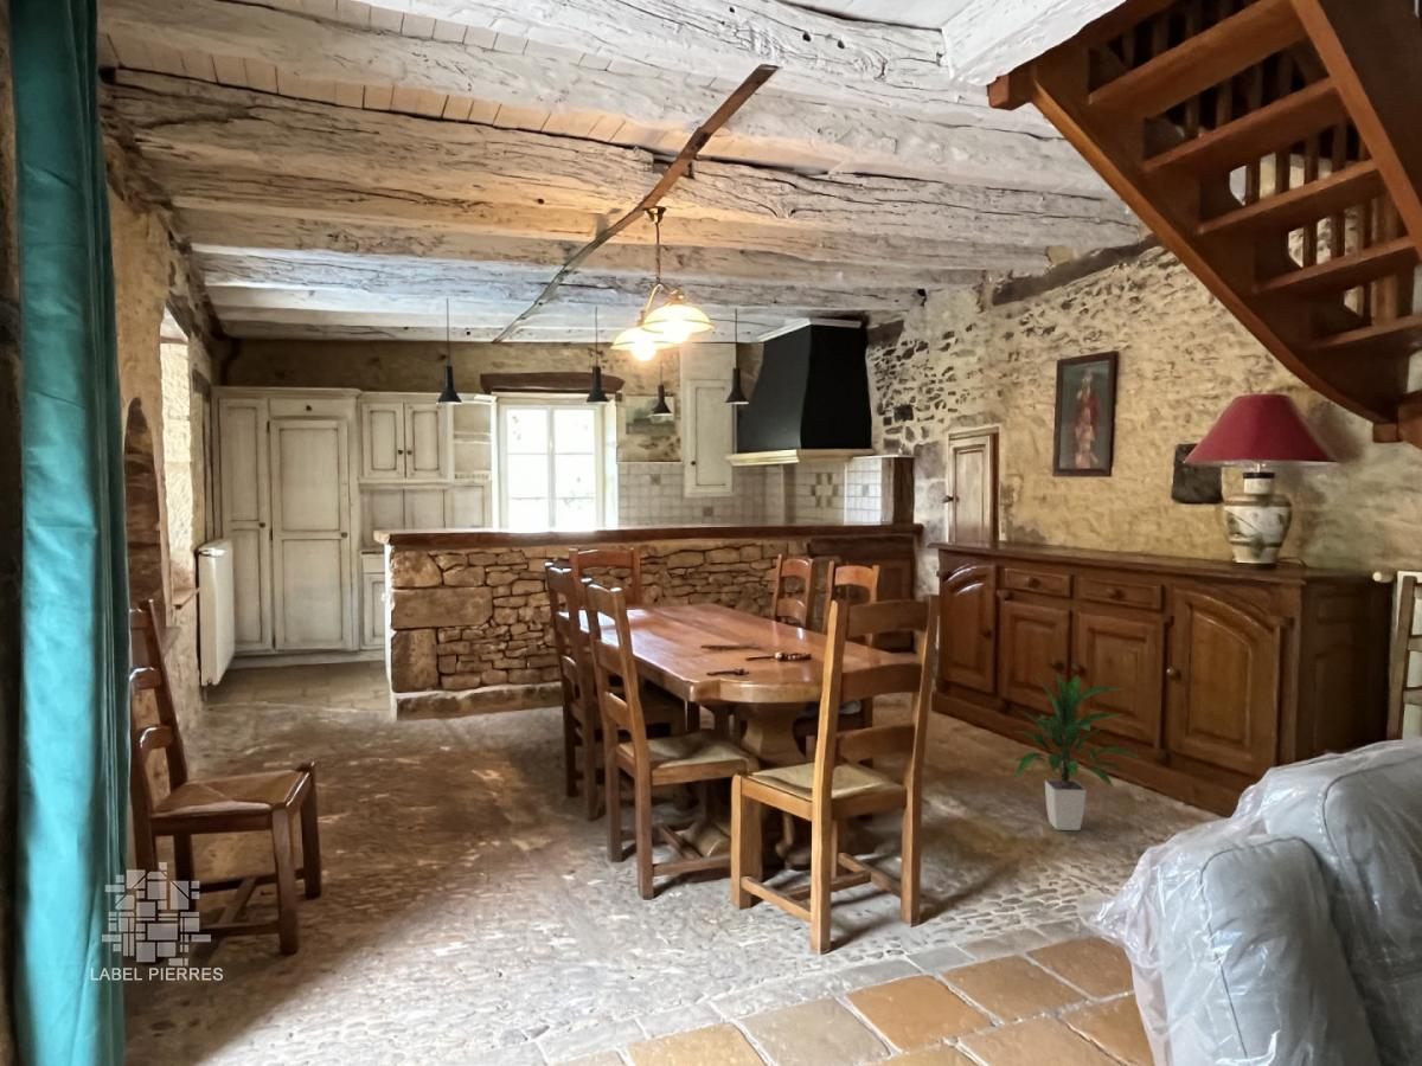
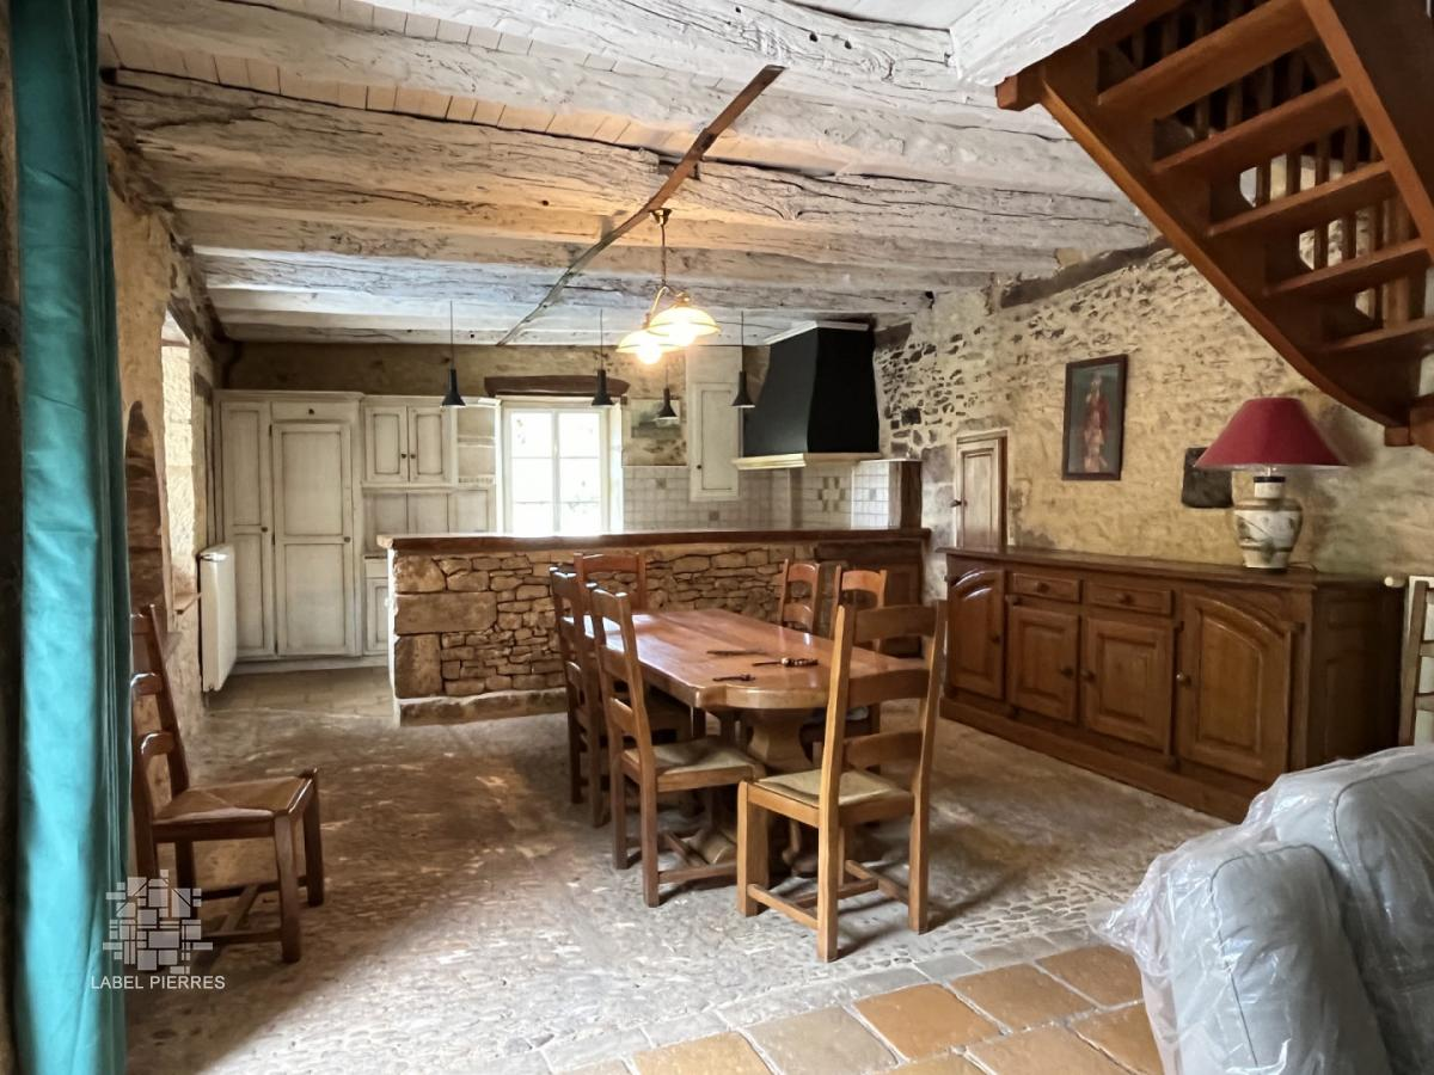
- indoor plant (1068, 747)
